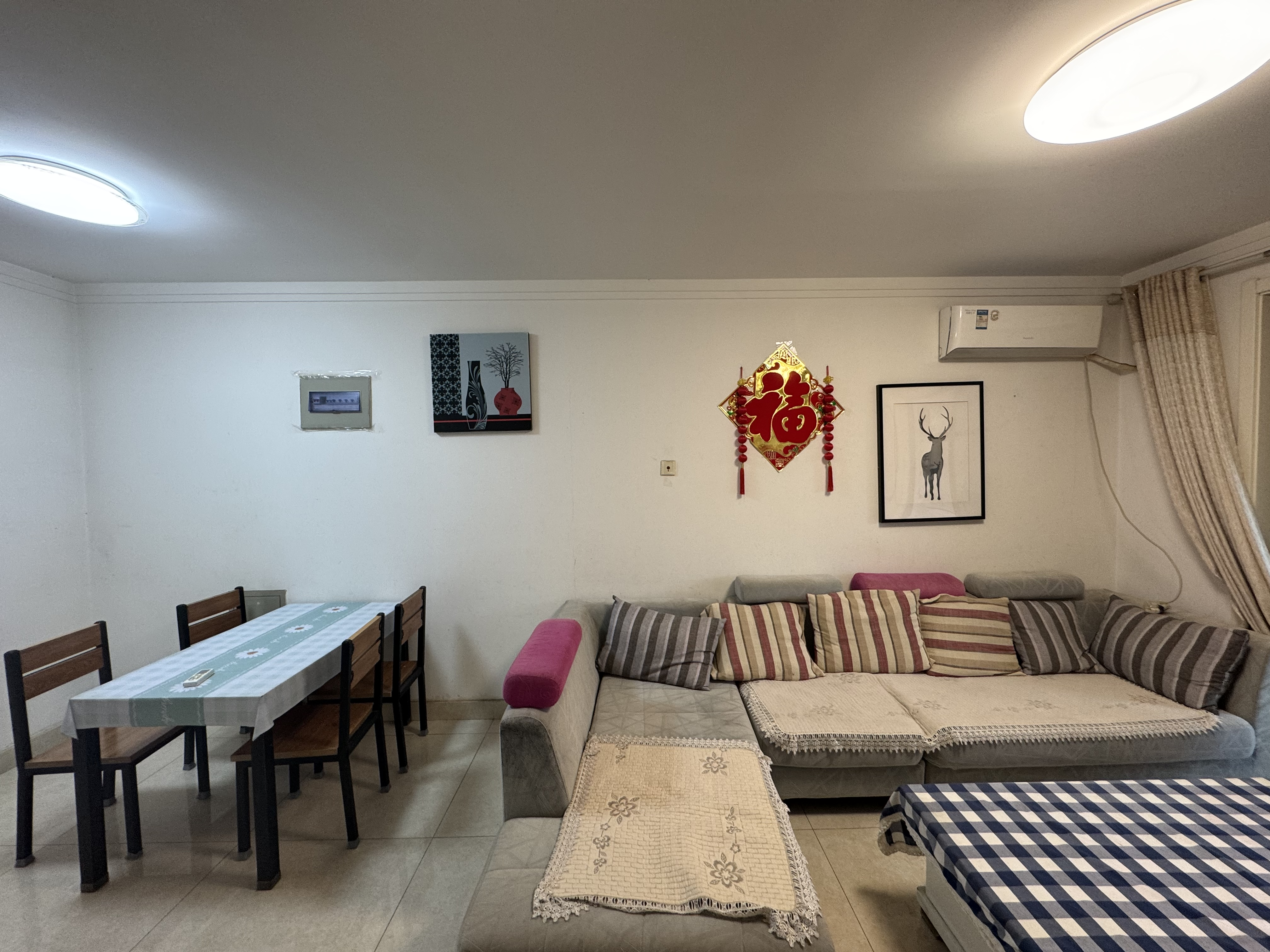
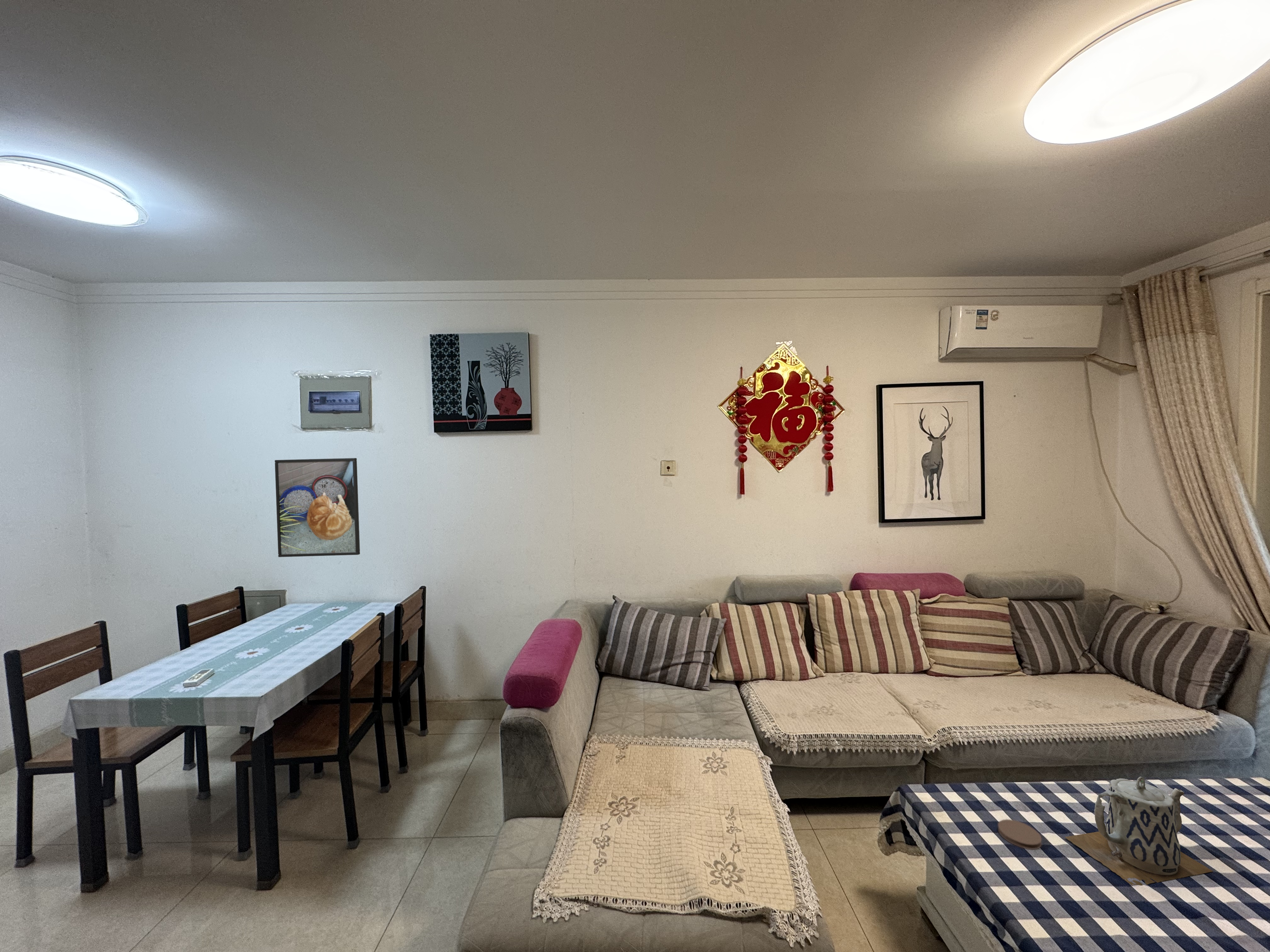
+ coaster (1019, 834)
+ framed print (318, 507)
+ teapot (1135, 814)
